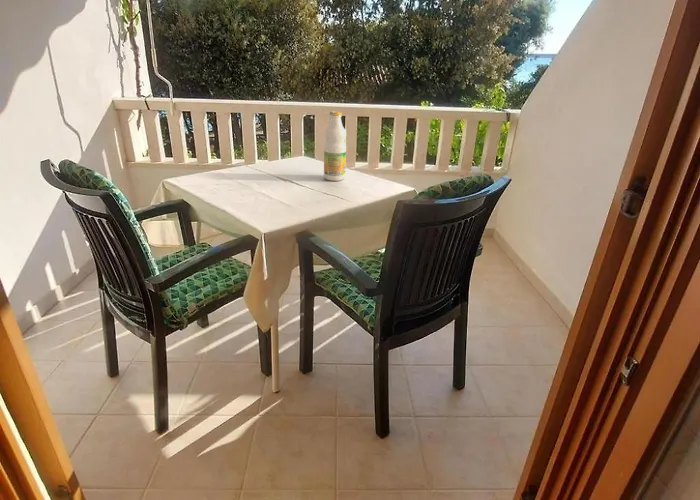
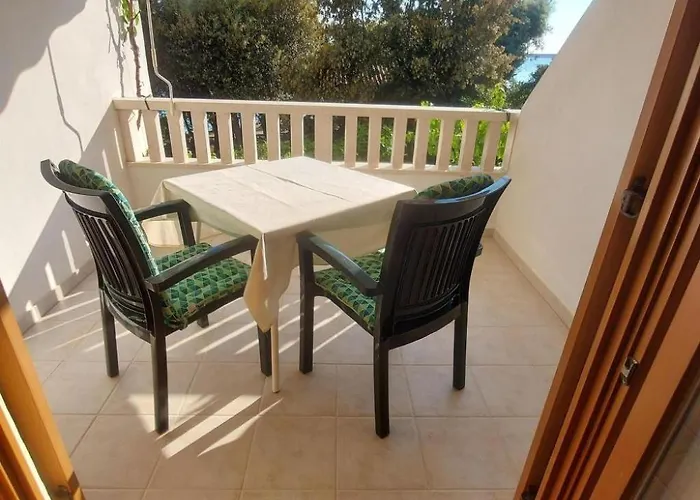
- bottle (335, 146)
